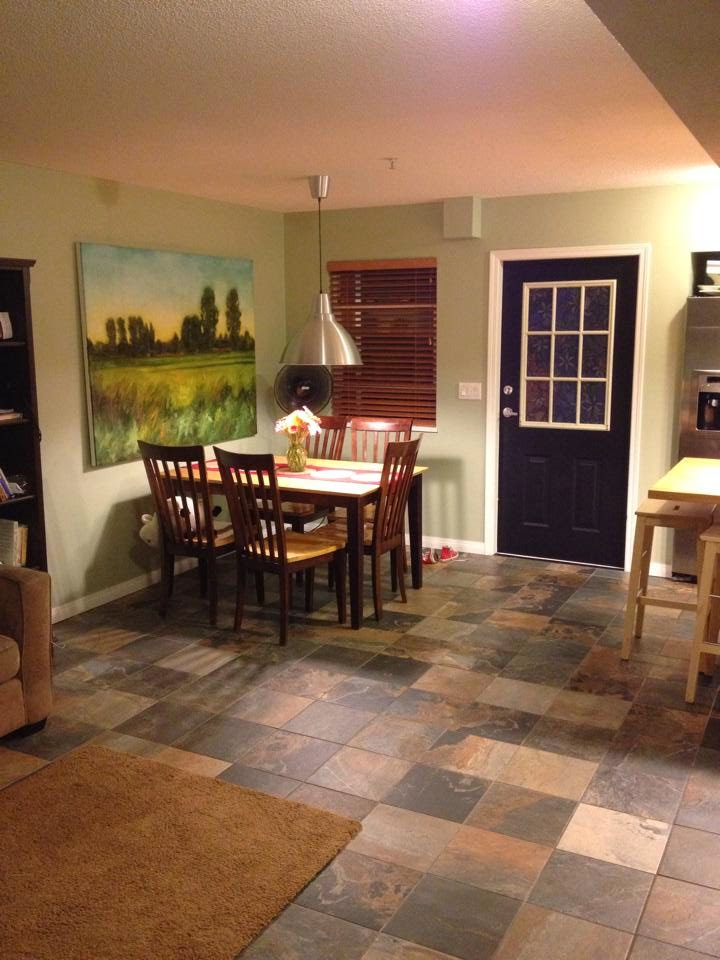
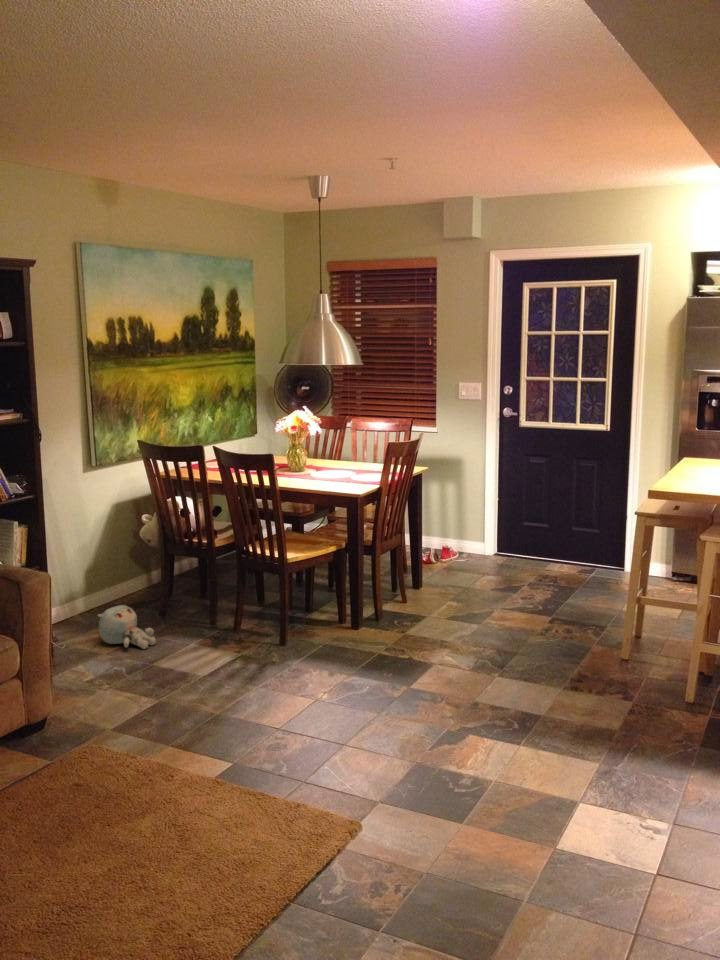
+ plush toy (126, 625)
